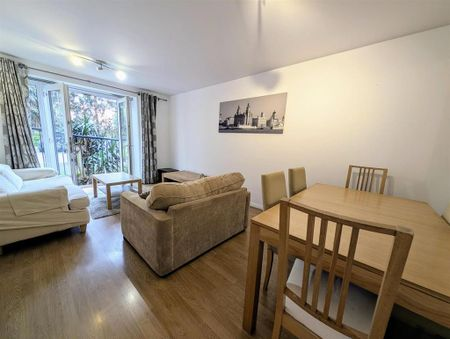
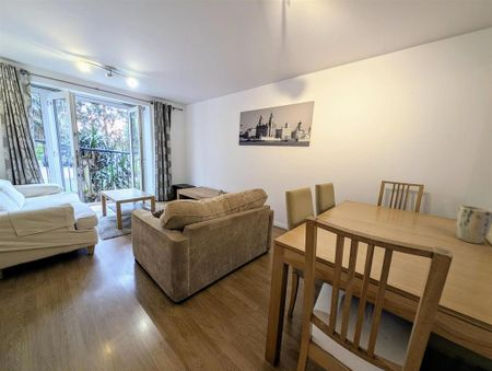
+ plant pot (471, 224)
